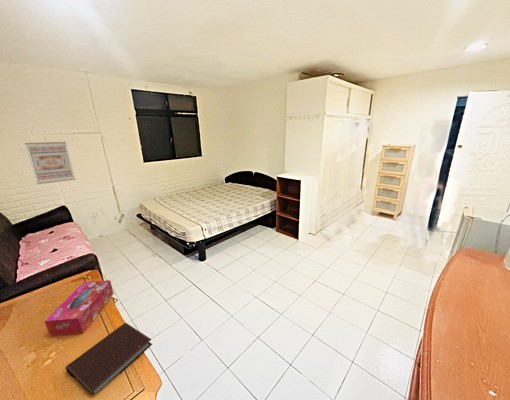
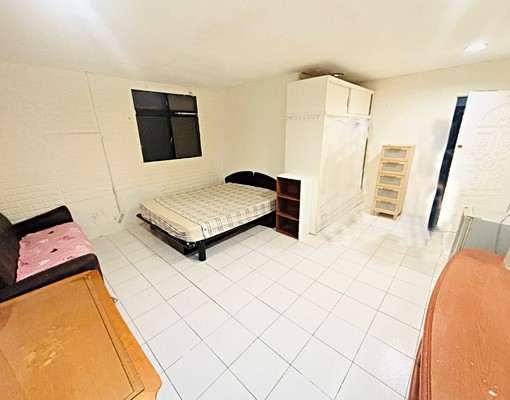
- notebook (111, 354)
- tissue box (83, 305)
- wall art (51, 162)
